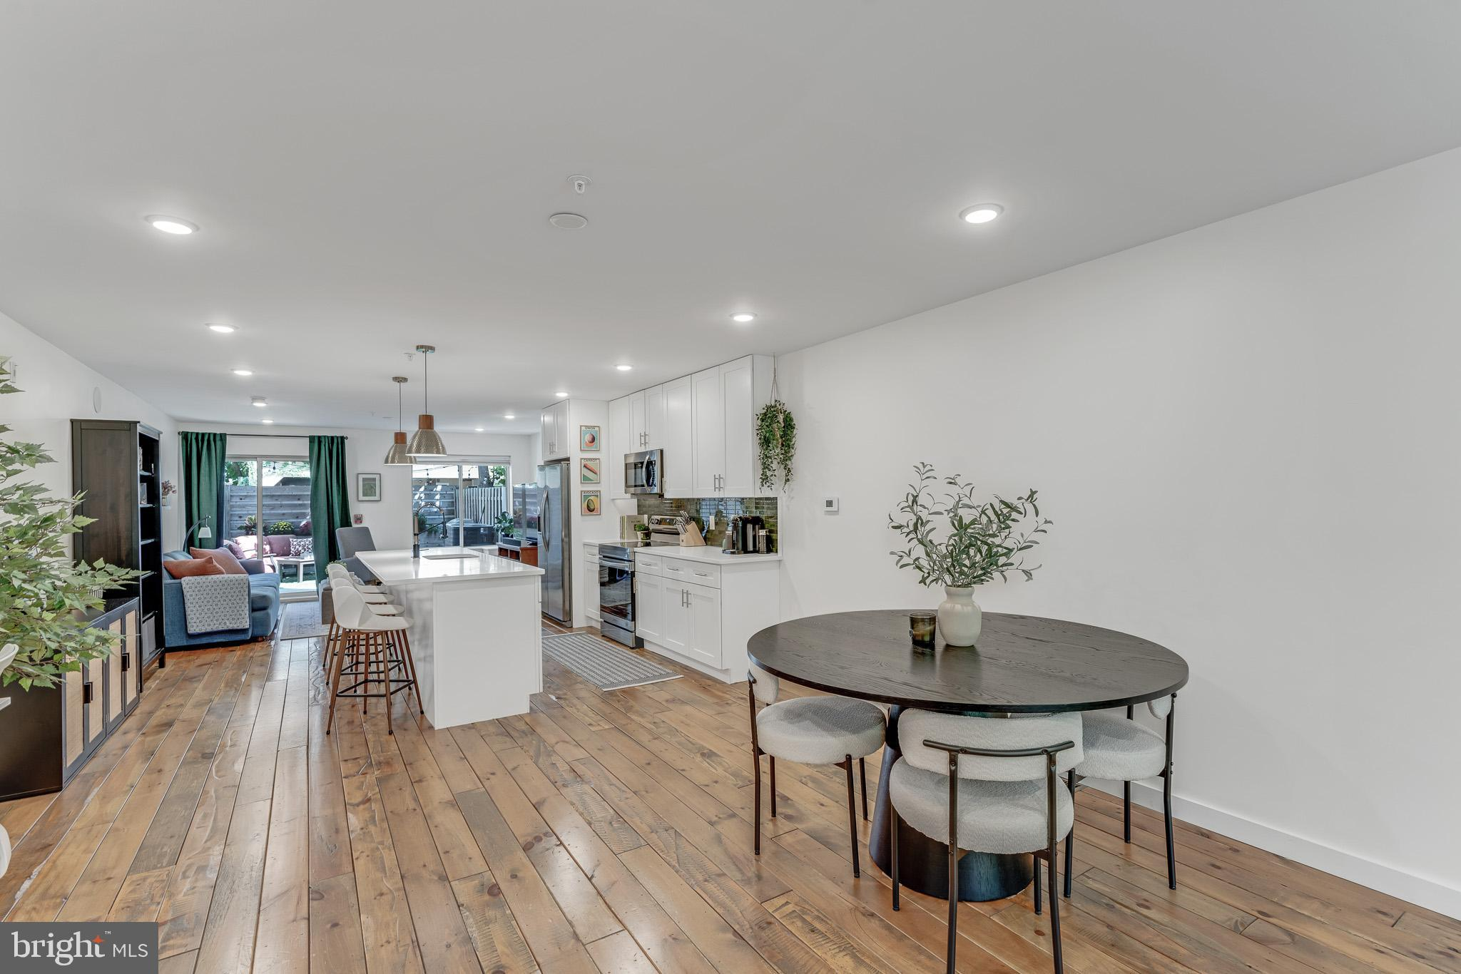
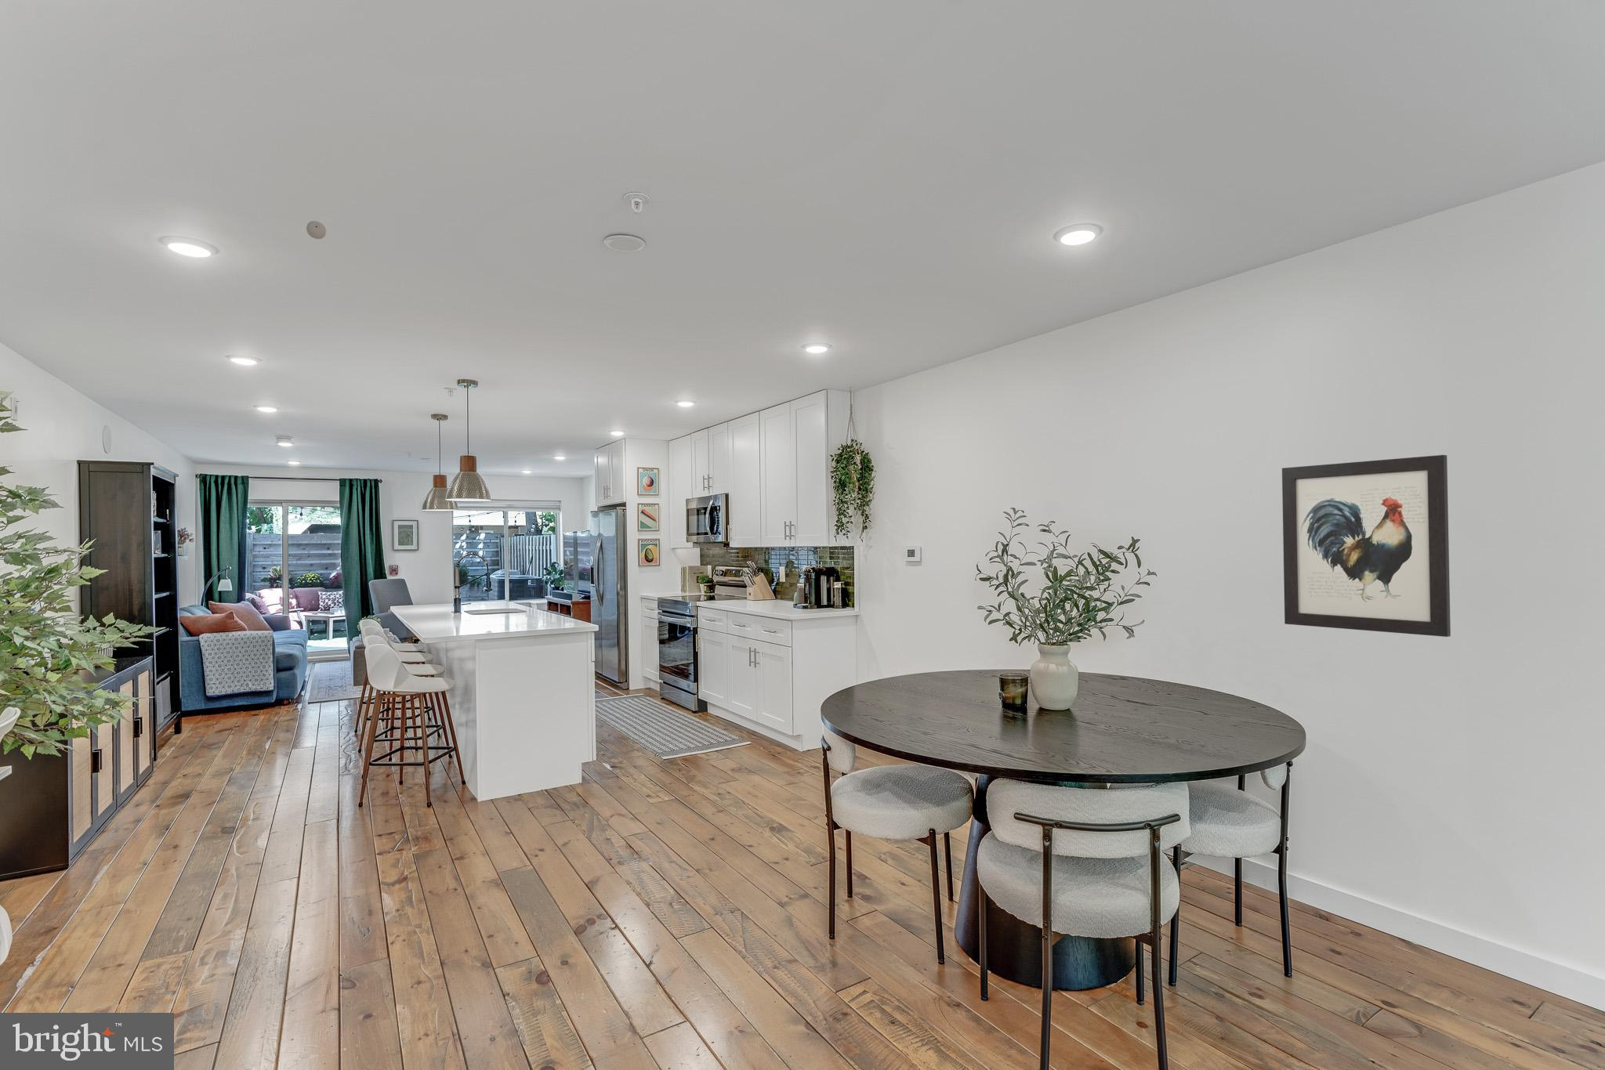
+ eyeball (315, 229)
+ wall art (1360, 546)
